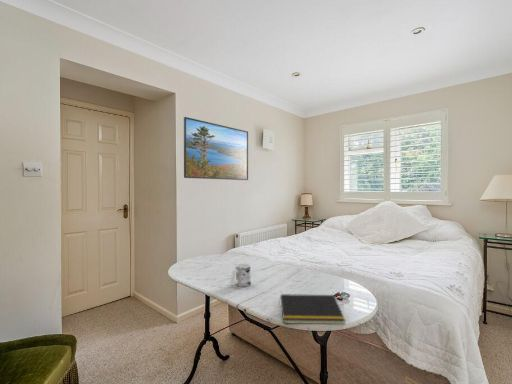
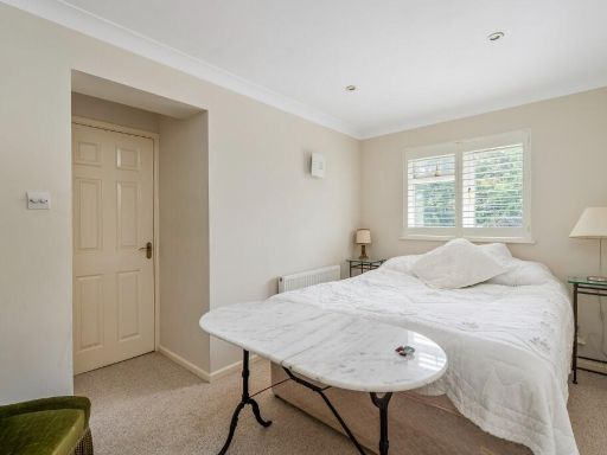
- notepad (310, 308)
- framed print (219, 152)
- mug (240, 275)
